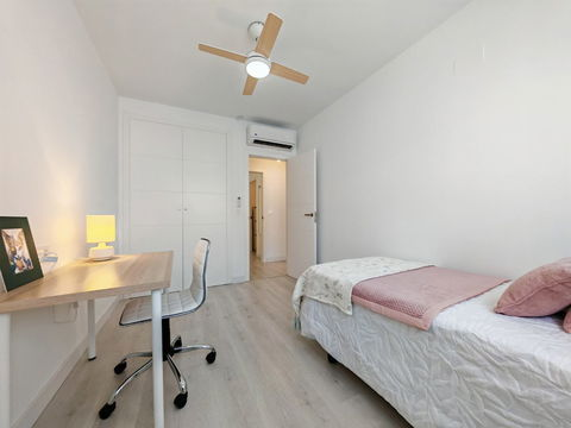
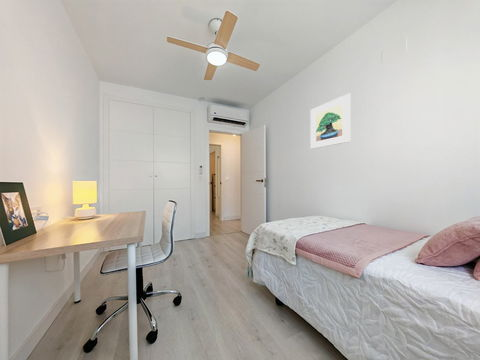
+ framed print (328, 124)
